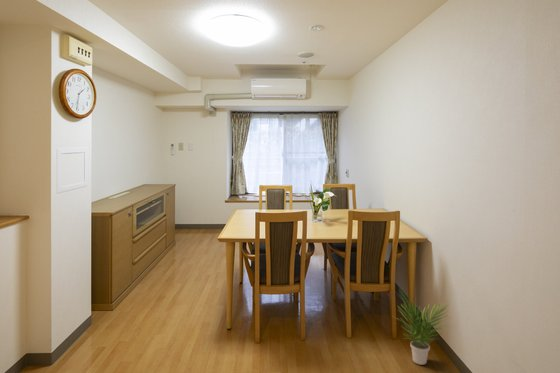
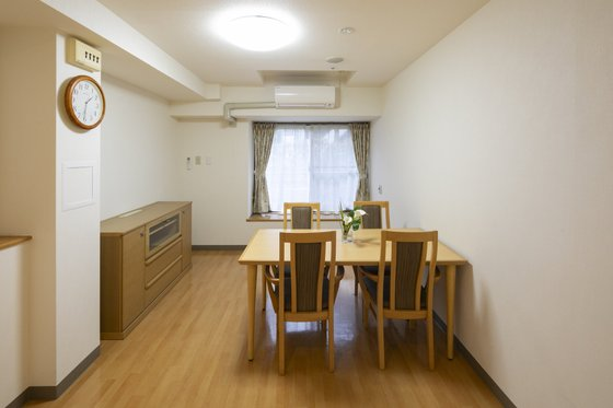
- potted plant (419, 327)
